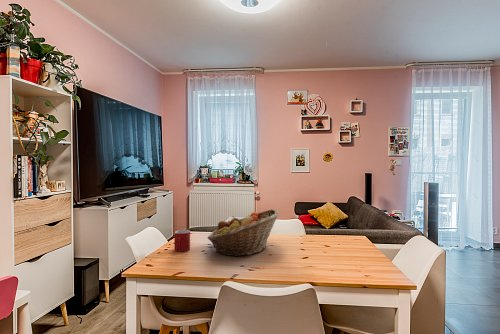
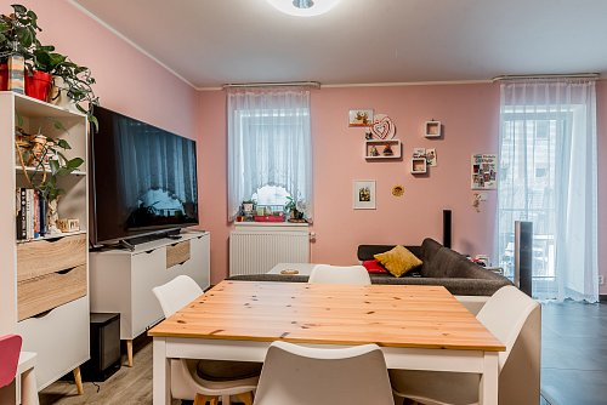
- fruit basket (244, 229)
- mug (181, 241)
